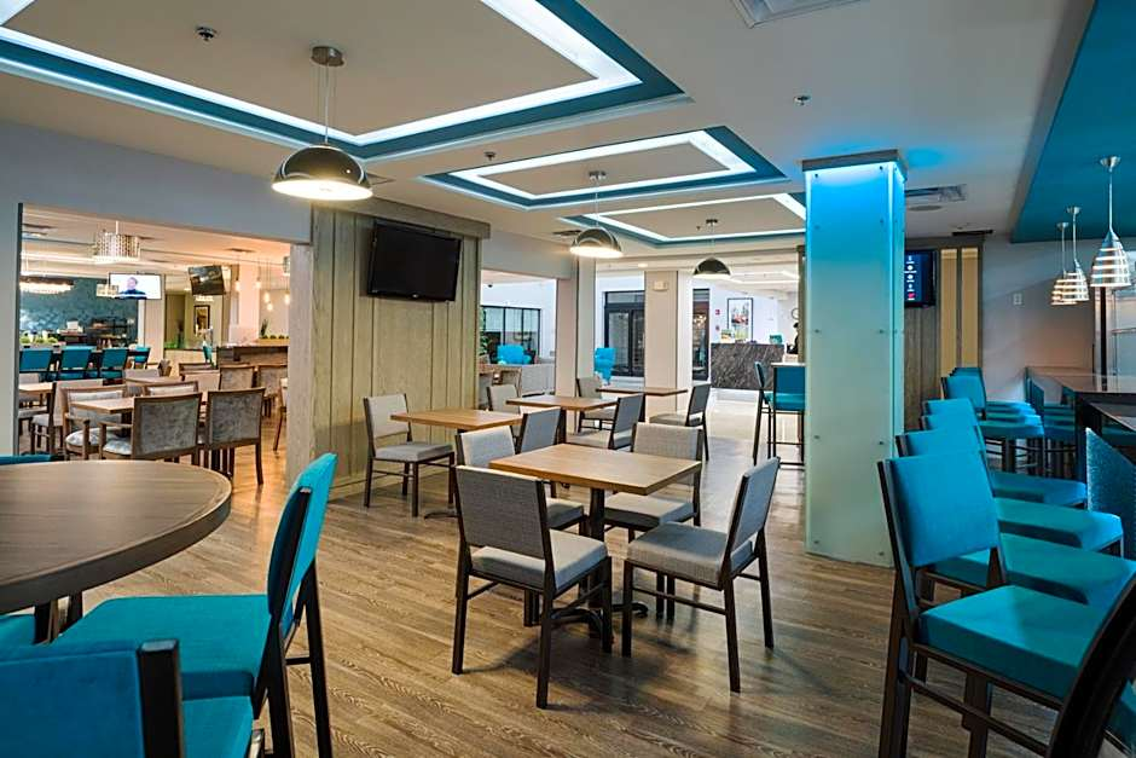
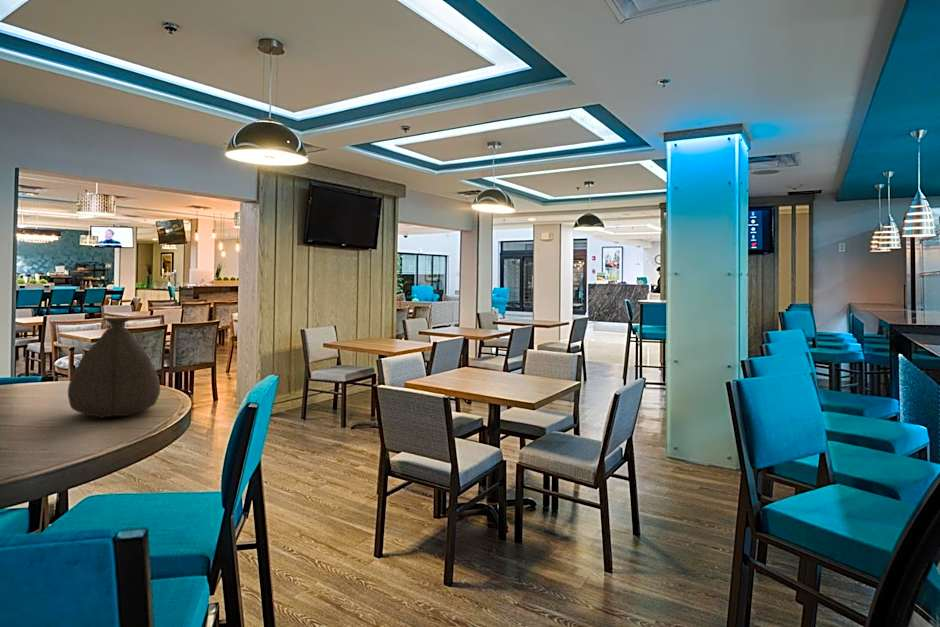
+ bag (116, 364)
